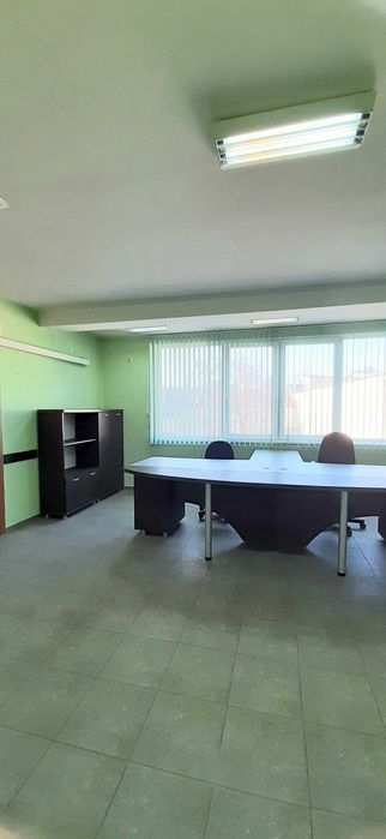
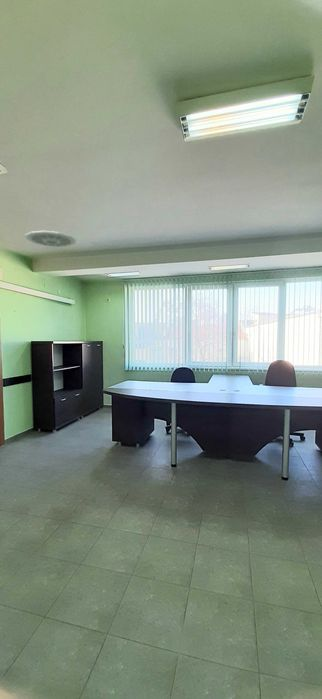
+ ceiling vent (51, 240)
